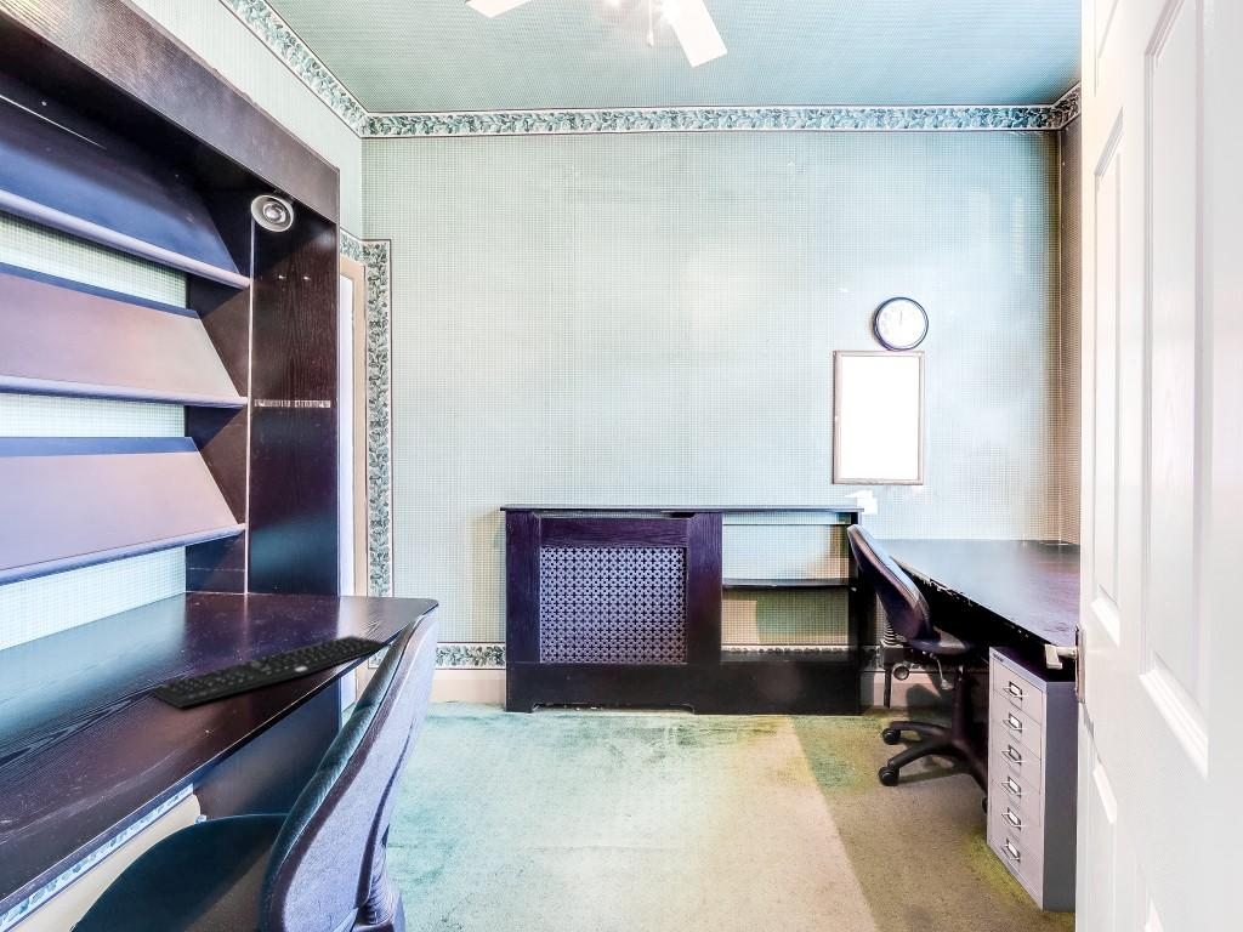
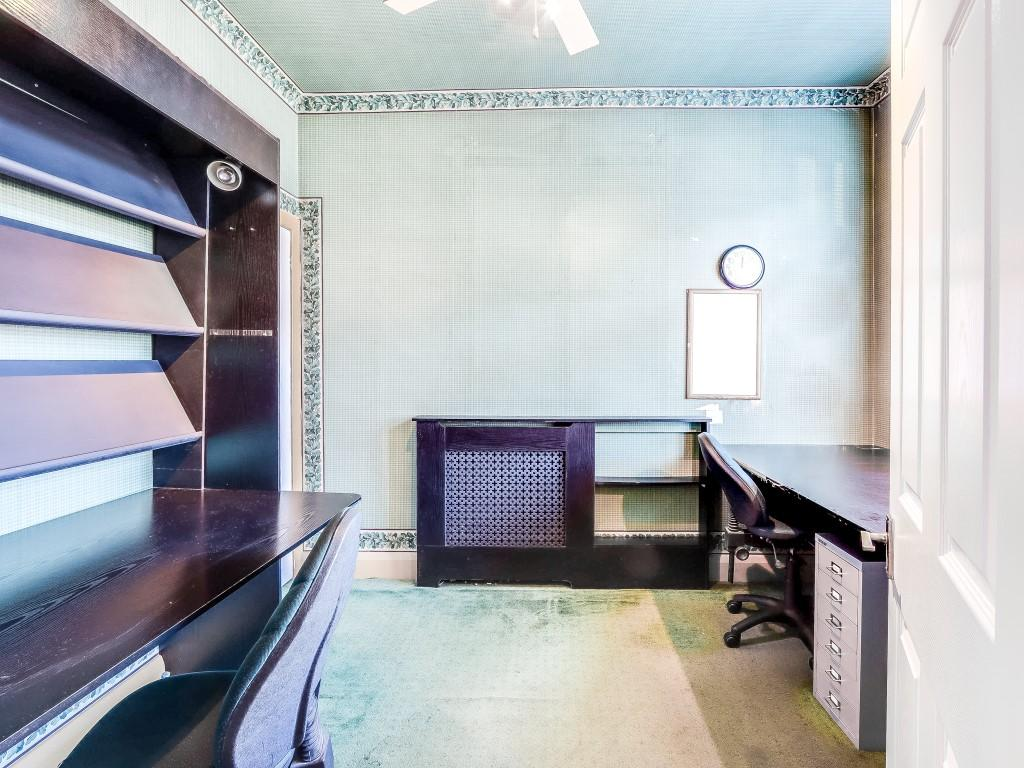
- keyboard (283, 663)
